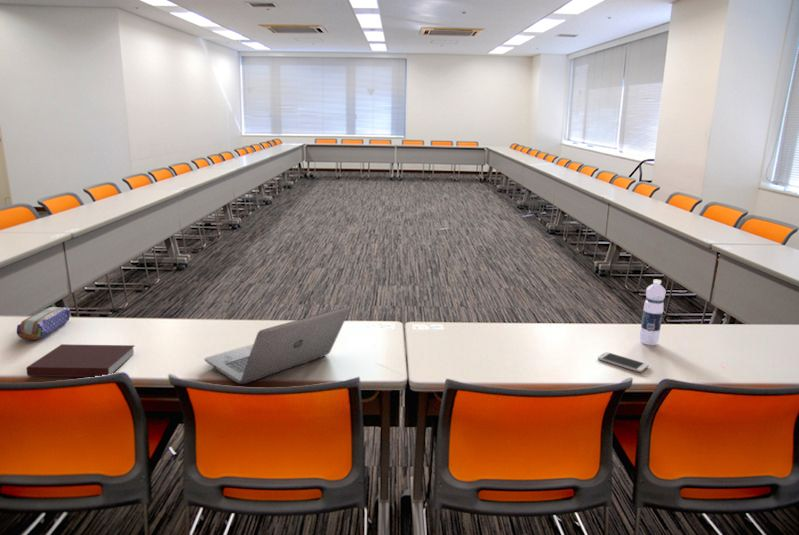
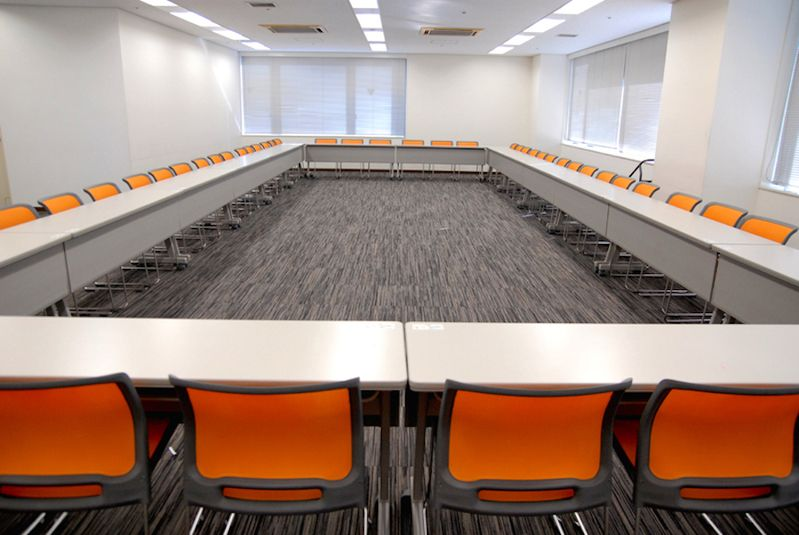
- notebook (83, 360)
- water bottle (652, 311)
- smartphone (622, 361)
- pencil case (44, 322)
- laptop (276, 334)
